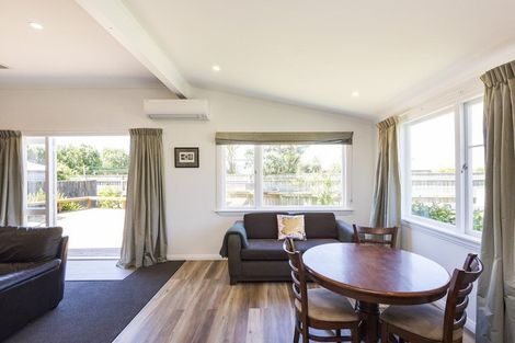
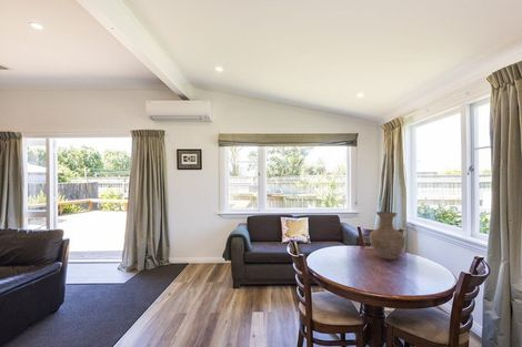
+ vase (387, 234)
